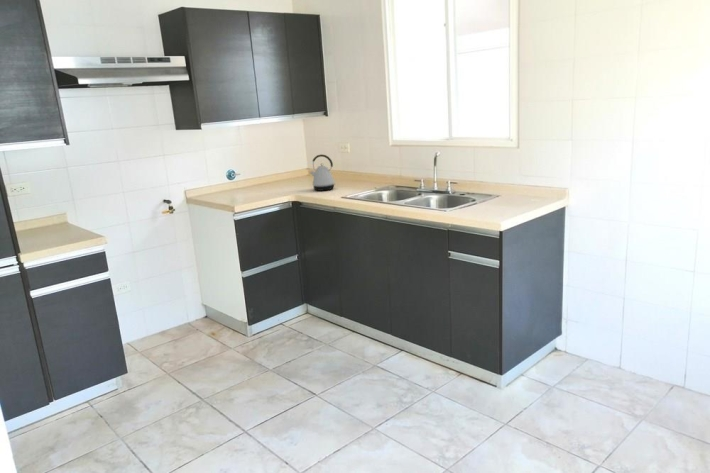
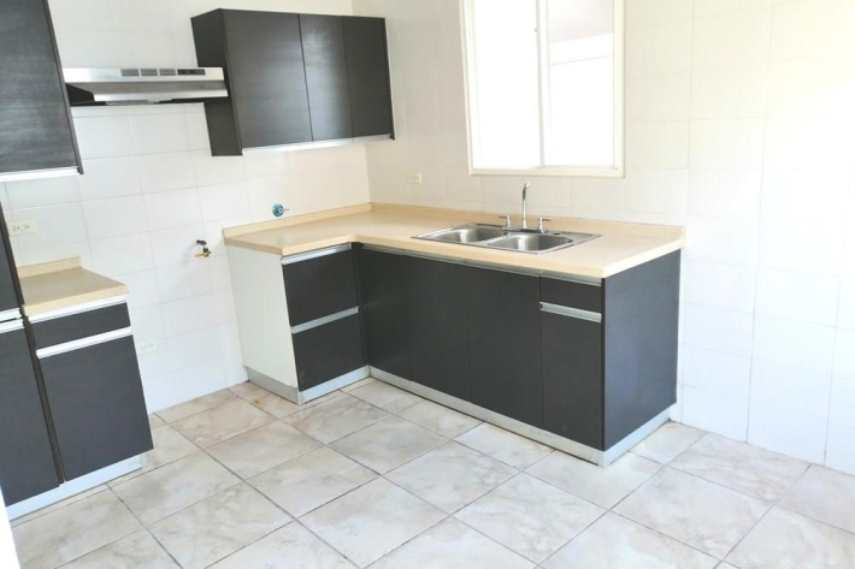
- kettle (322, 172)
